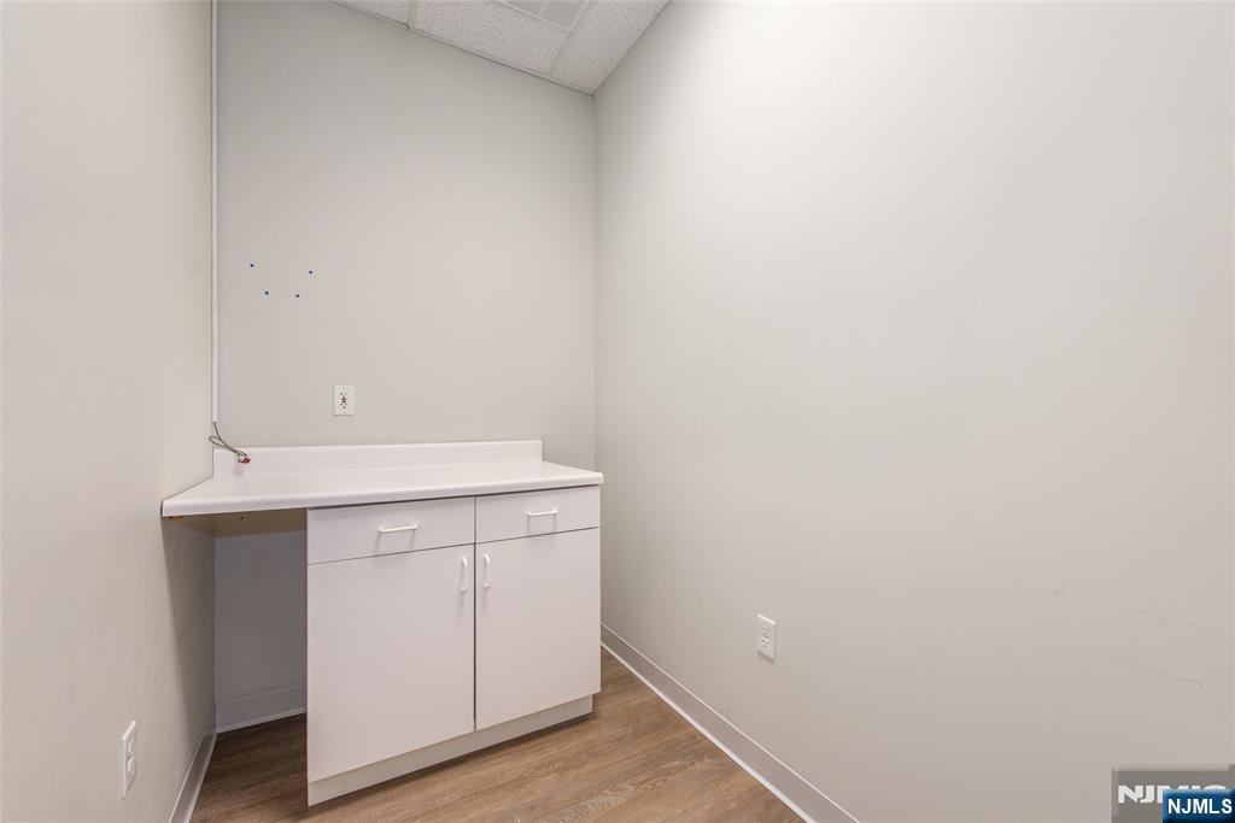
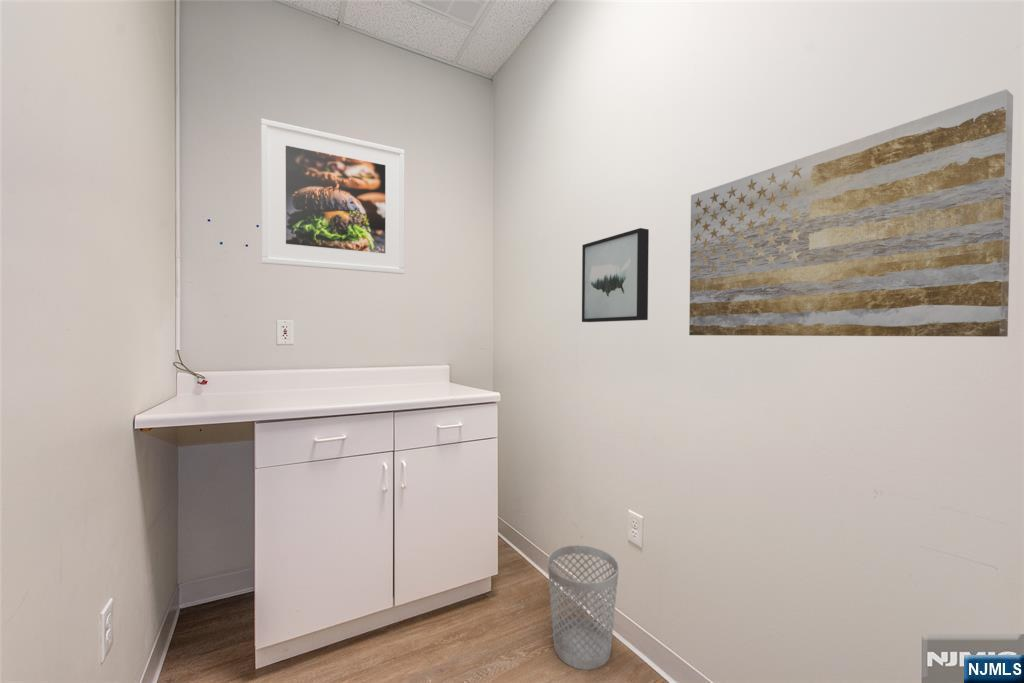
+ wall art (808, 247)
+ wall art (612, 279)
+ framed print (338, 202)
+ wastebasket (582, 605)
